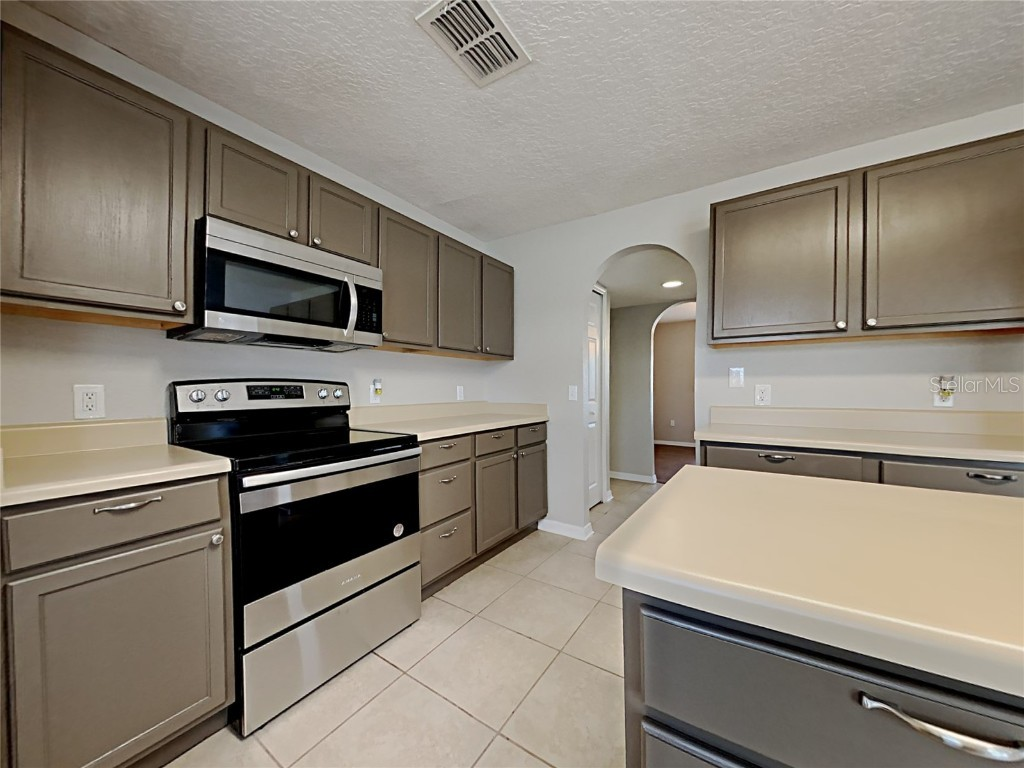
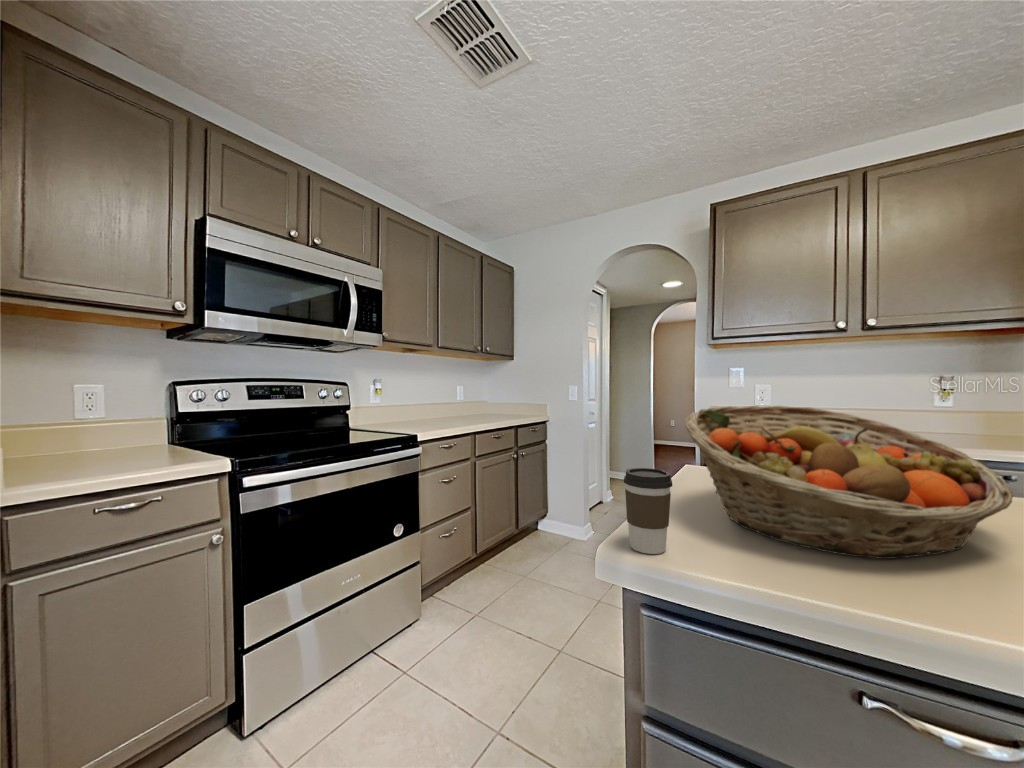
+ fruit basket (824, 466)
+ coffee cup (647, 509)
